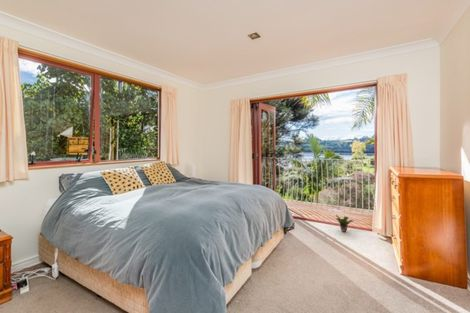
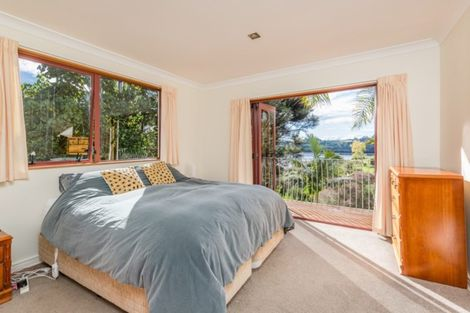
- potted plant (343, 223)
